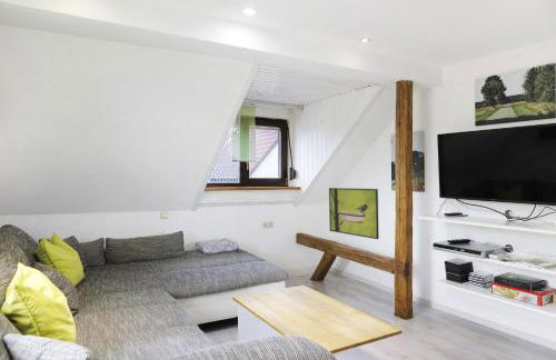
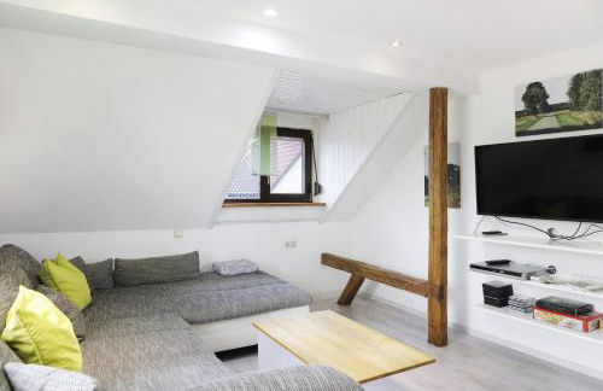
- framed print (351, 211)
